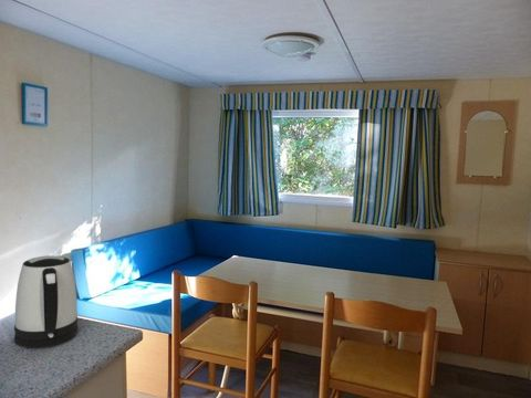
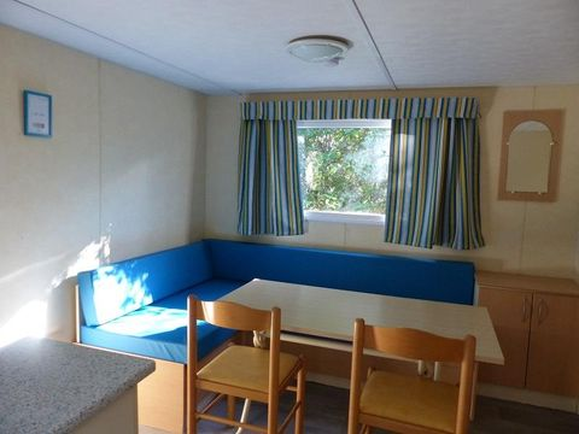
- kettle (48, 298)
